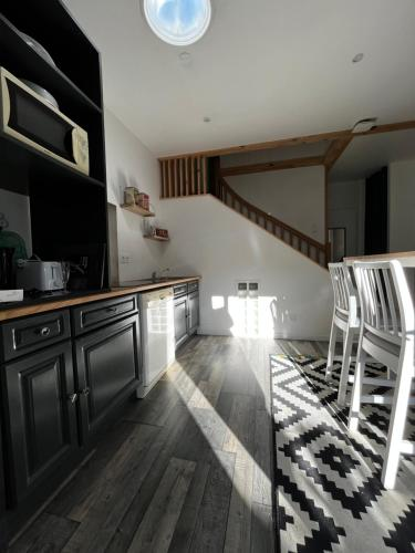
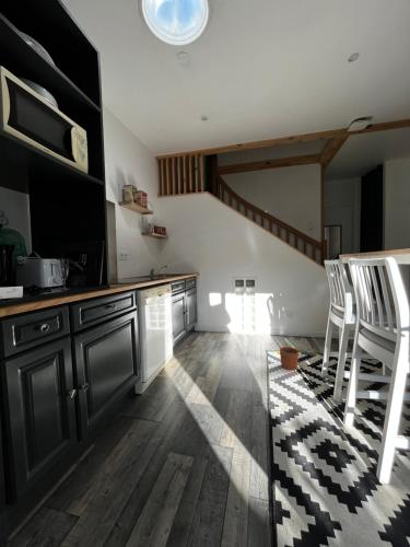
+ plant pot (289, 354)
